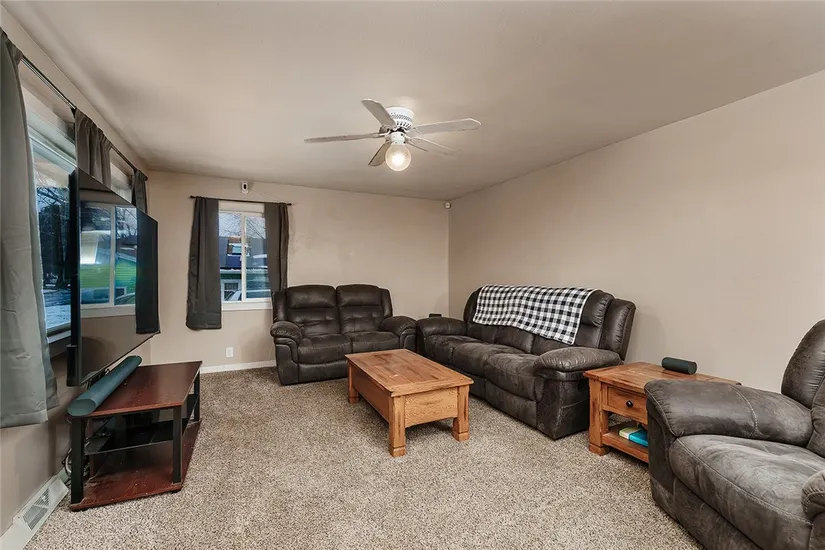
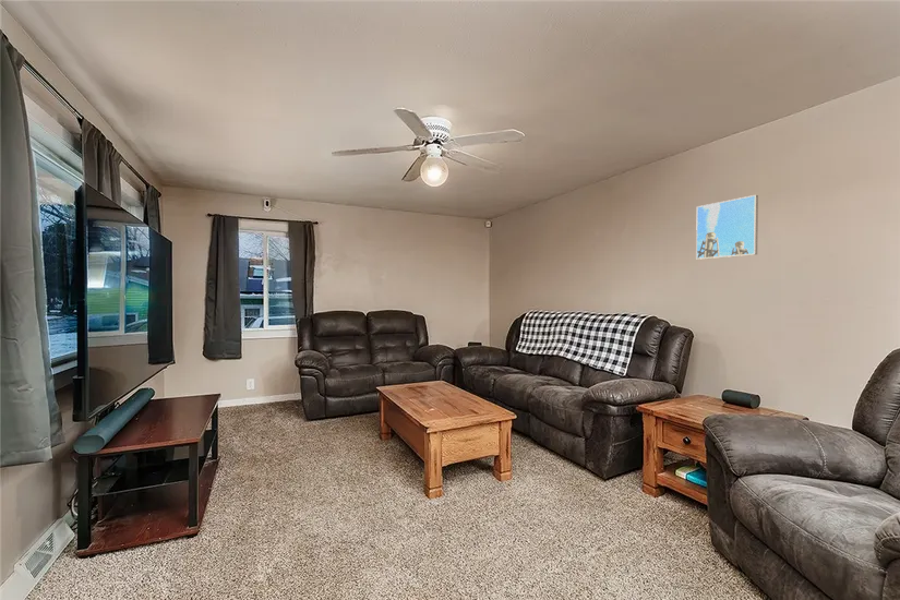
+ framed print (724, 229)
